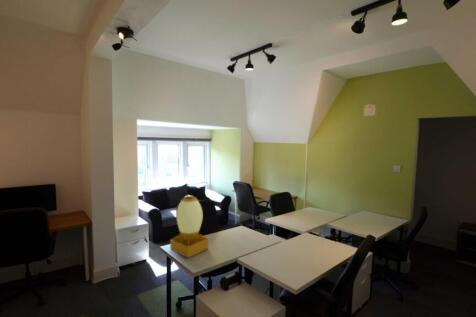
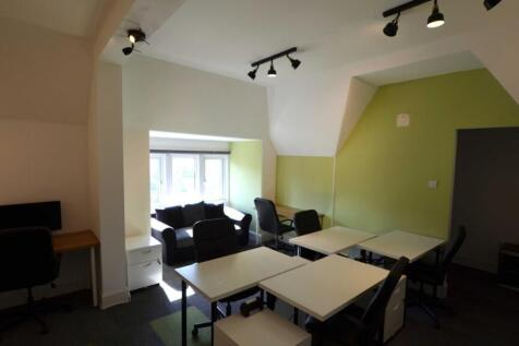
- desk lamp (189, 222)
